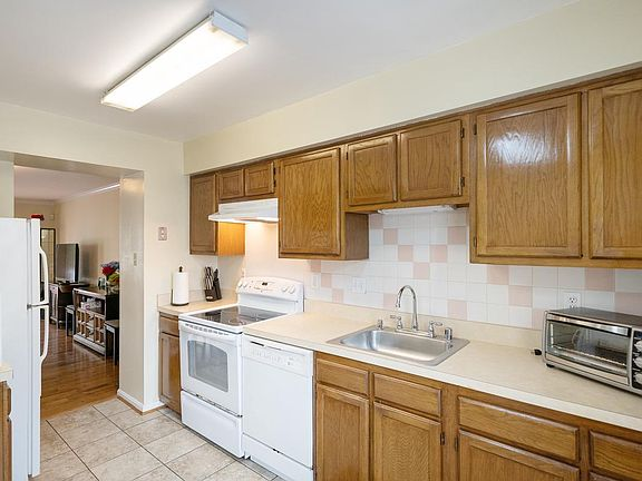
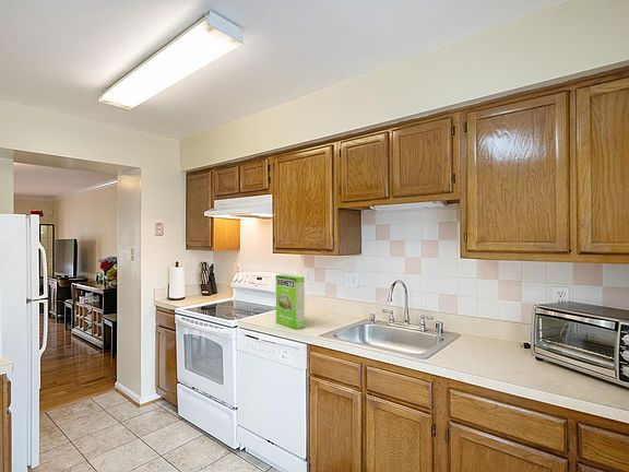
+ cake mix box (289, 300)
